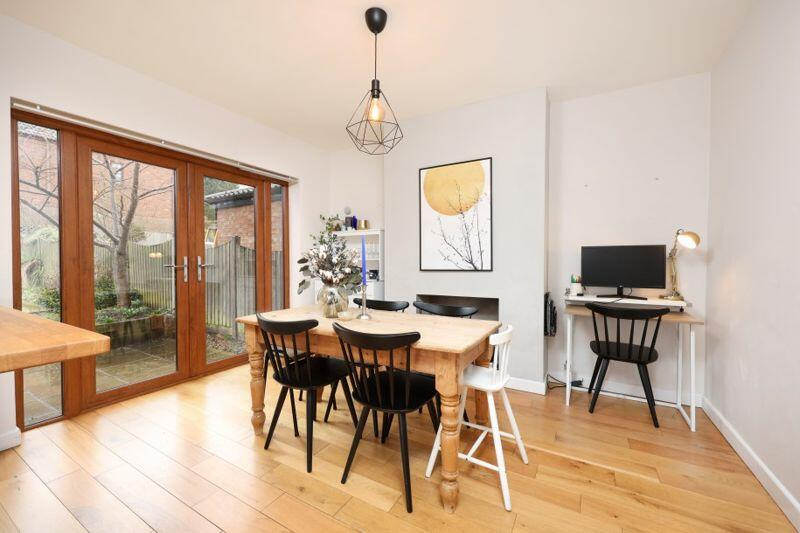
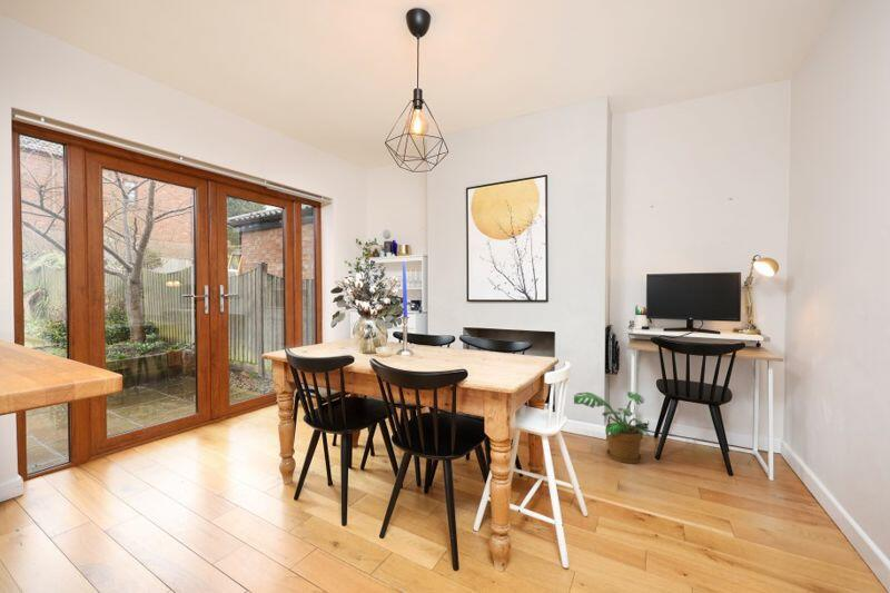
+ potted plant (613, 423)
